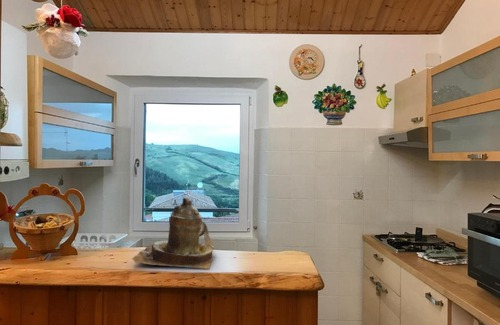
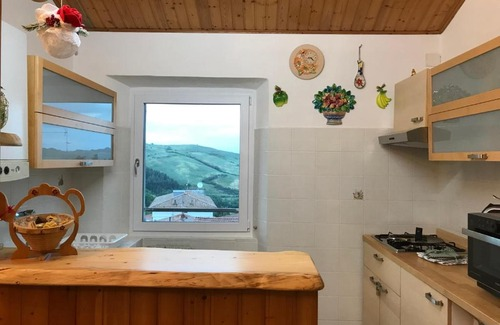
- teapot (177, 228)
